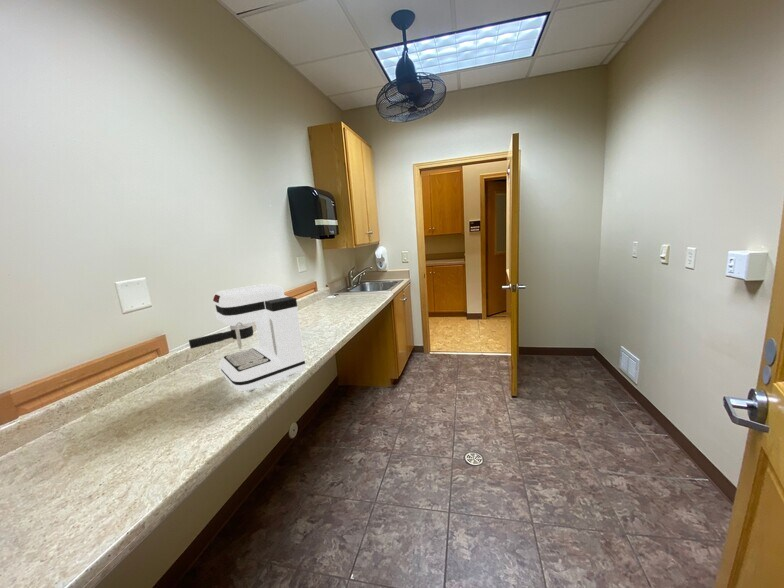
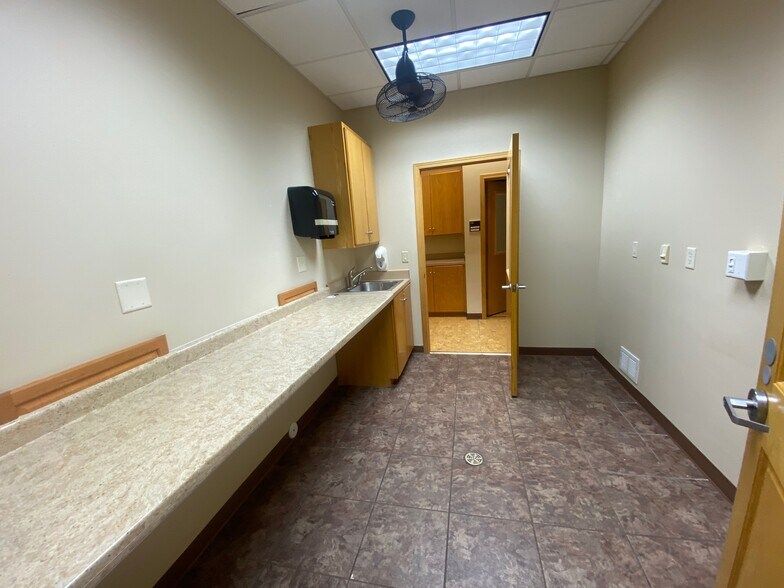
- coffee maker (257, 333)
